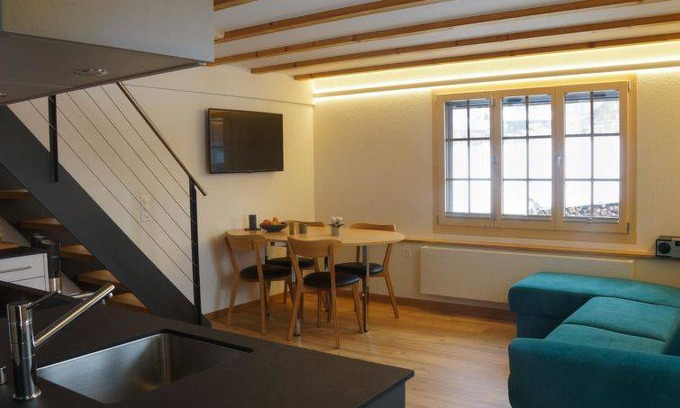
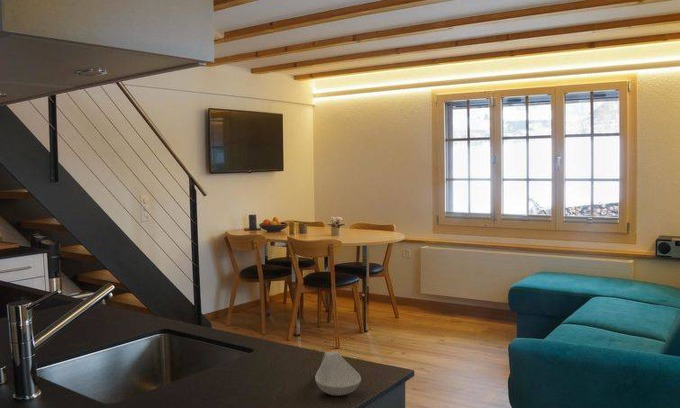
+ spoon rest (334, 371)
